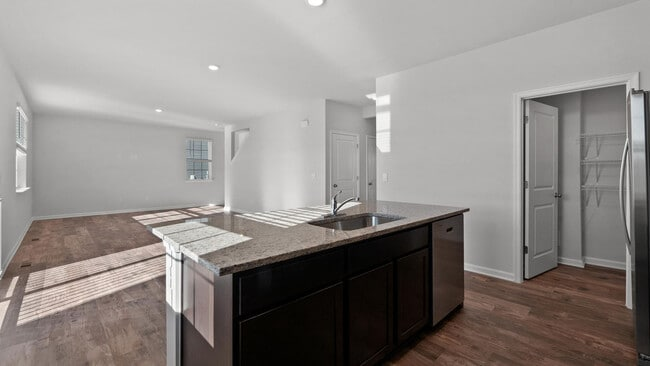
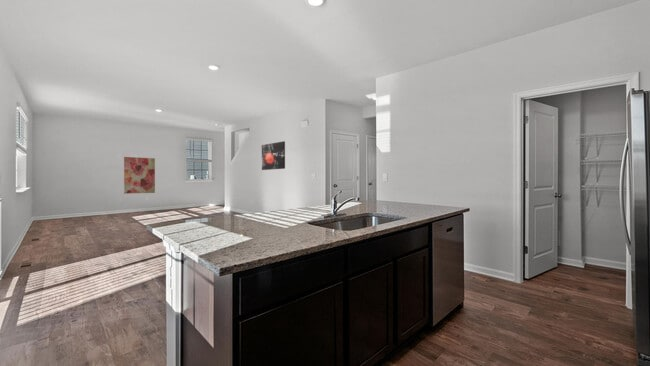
+ wall art (272, 156)
+ wall art (139, 175)
